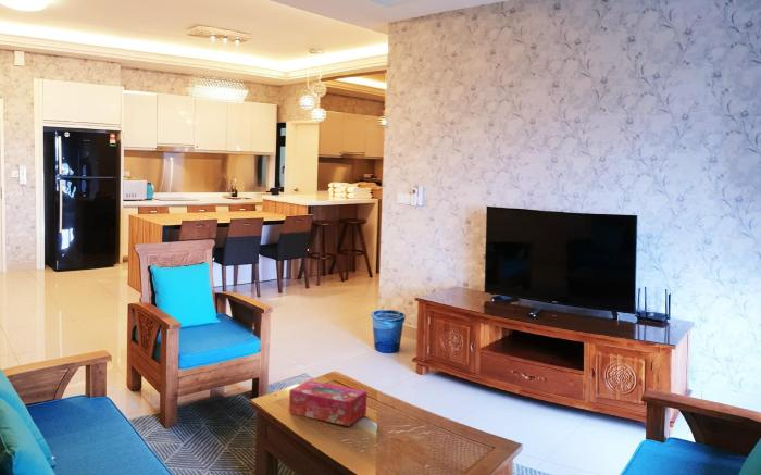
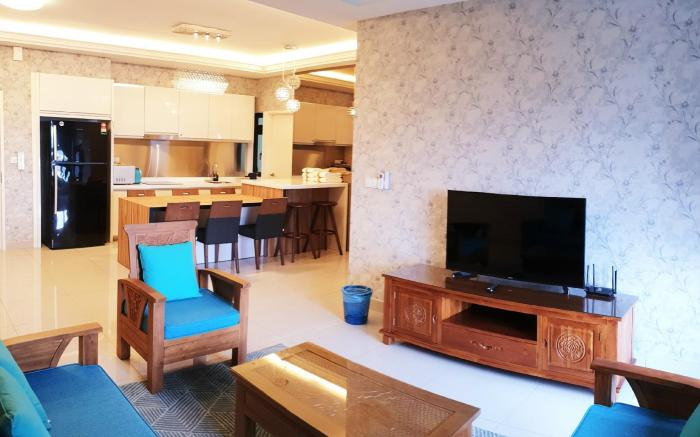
- tissue box (327, 402)
